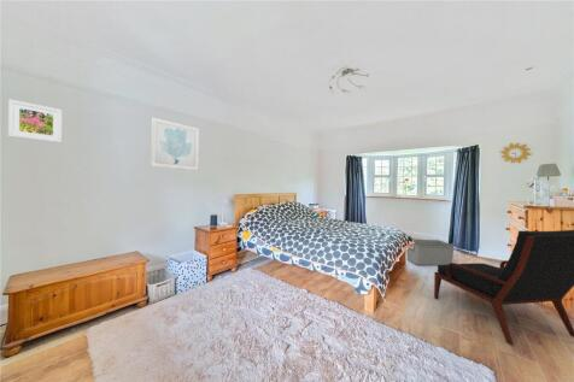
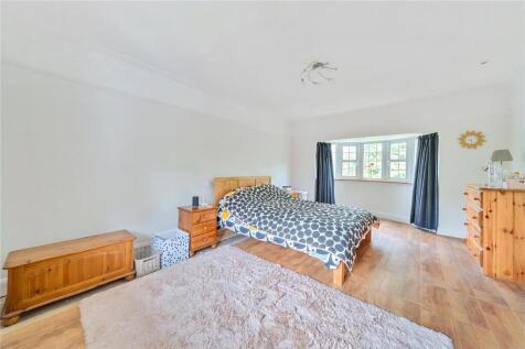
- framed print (36, 122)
- armchair (503, 271)
- wall art (176, 146)
- storage bin (428, 252)
